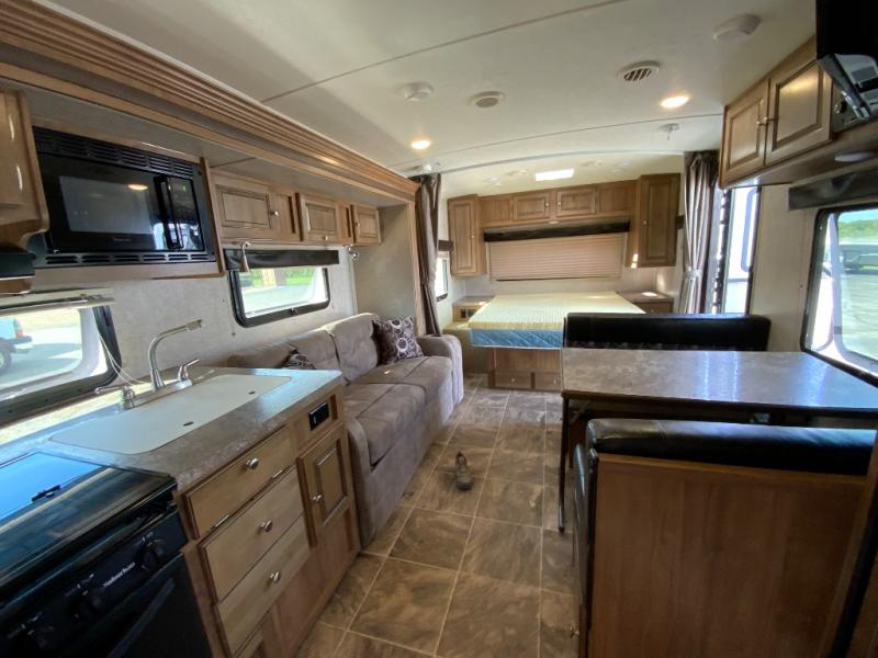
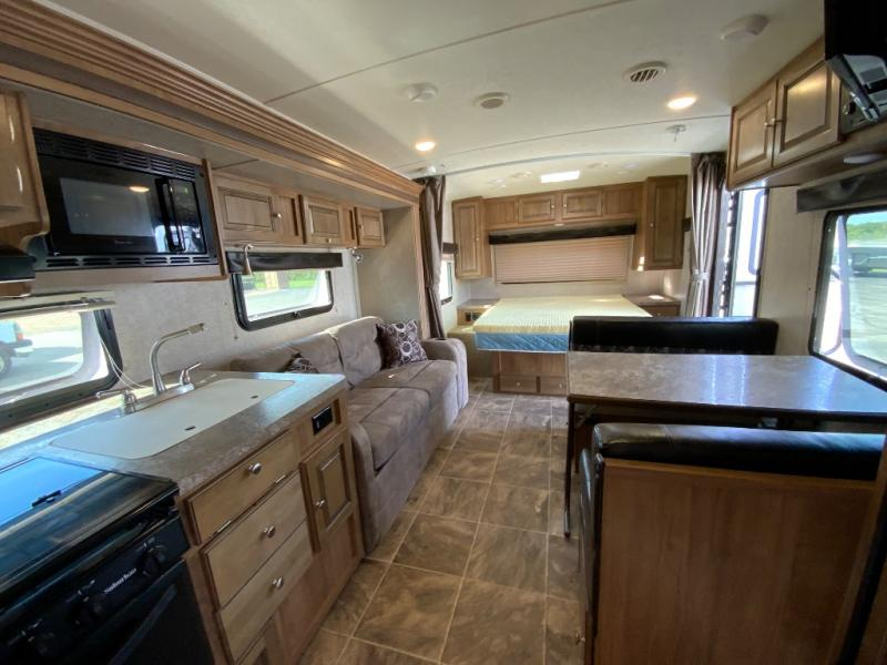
- shoe (462, 469)
